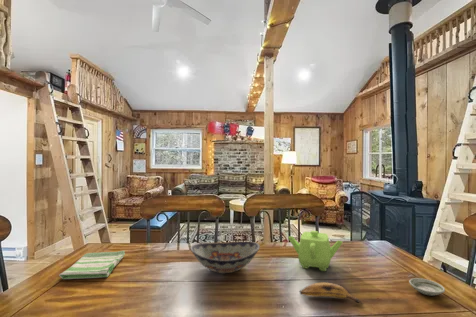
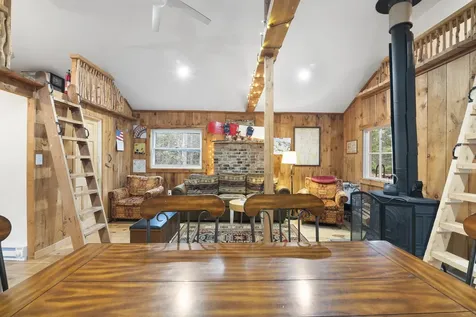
- banana (329, 291)
- teapot (314, 248)
- decorative bowl (225, 257)
- dish towel (95, 263)
- saucer (426, 288)
